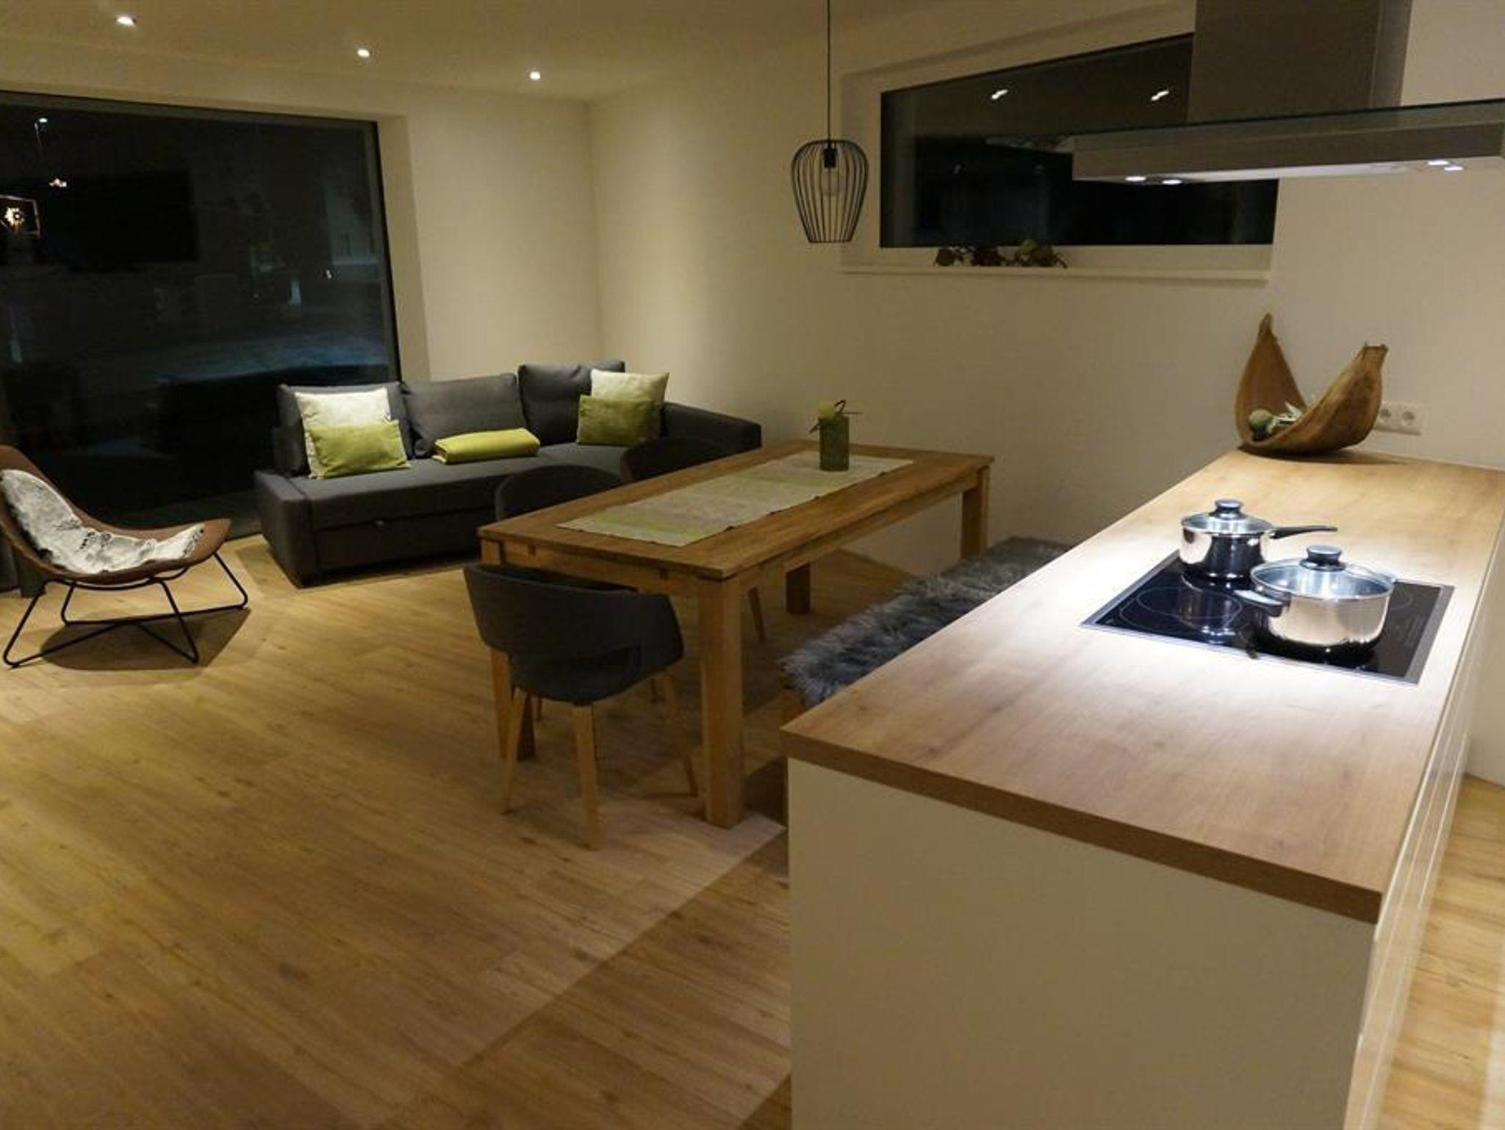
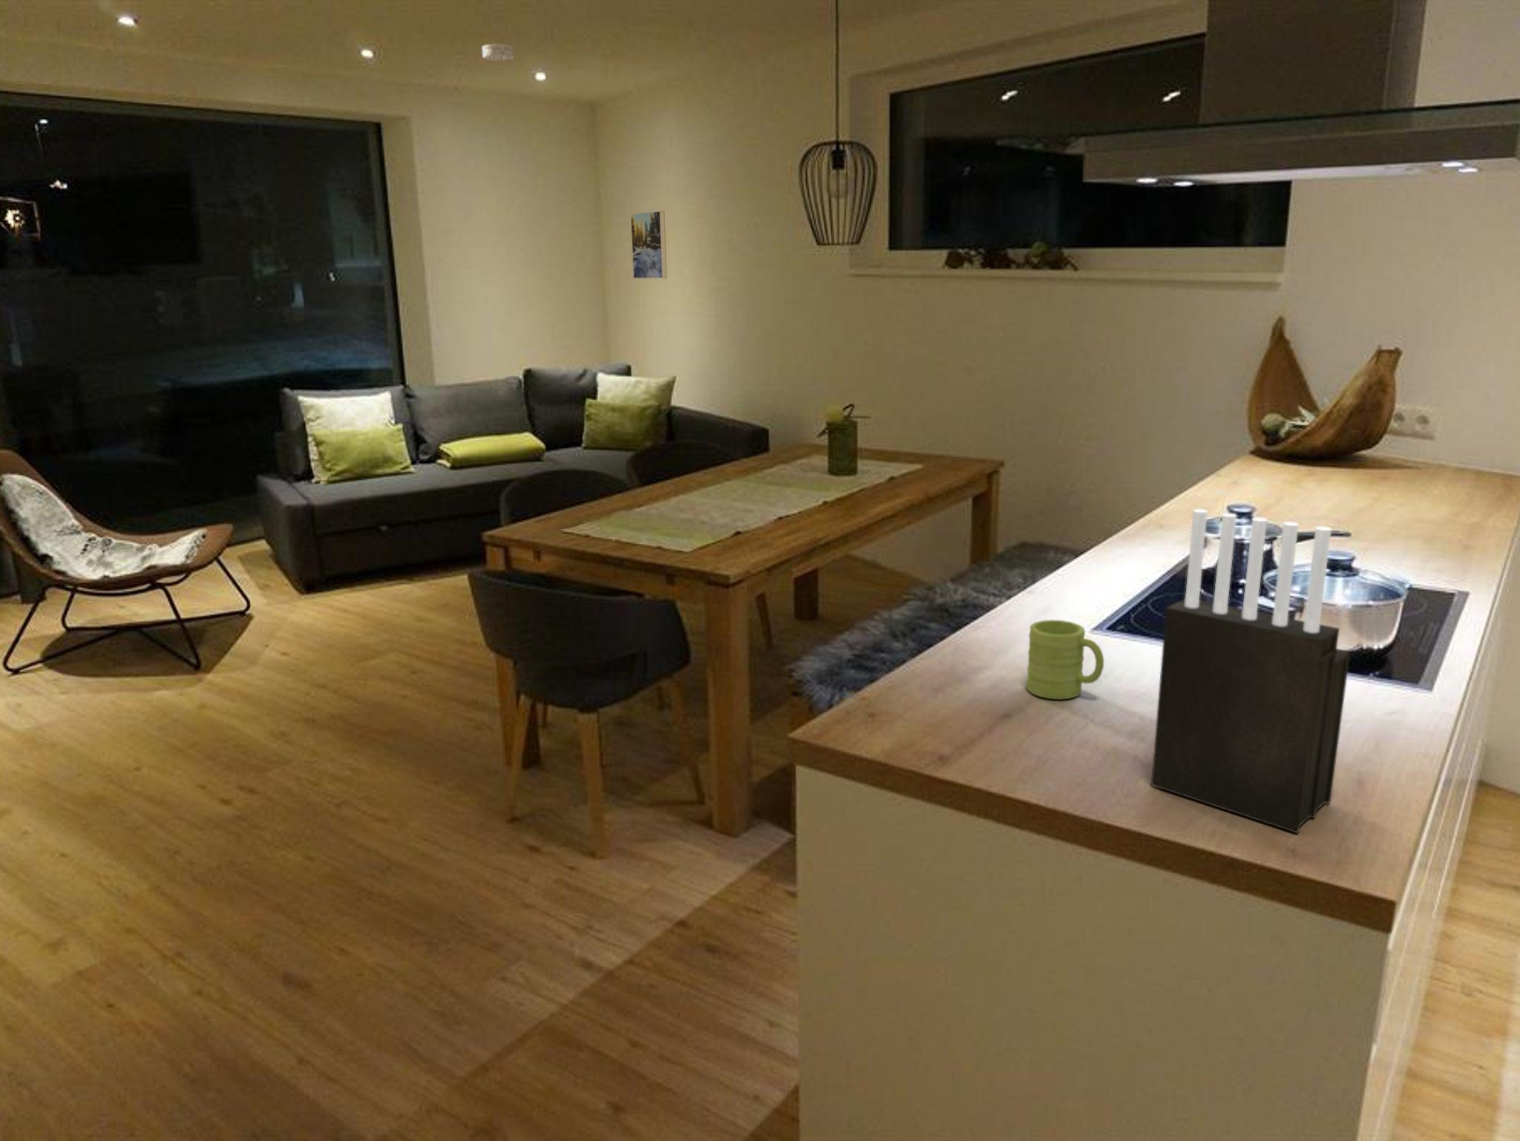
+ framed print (649, 246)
+ smoke detector (497, 52)
+ mug (1067, 662)
+ knife block (1257, 657)
